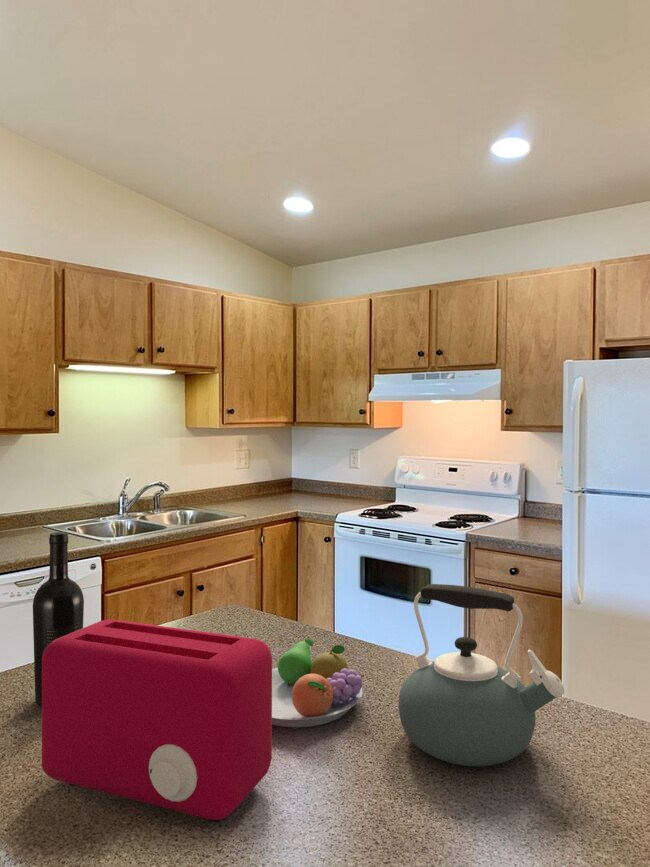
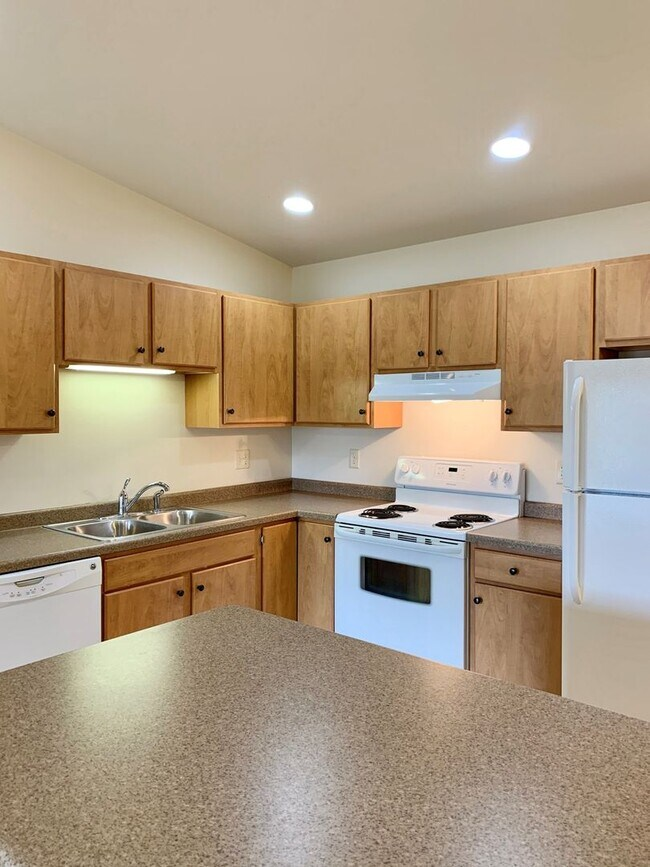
- toaster (153, 714)
- kettle (479, 667)
- wine bottle (58, 616)
- fruit bowl (300, 675)
